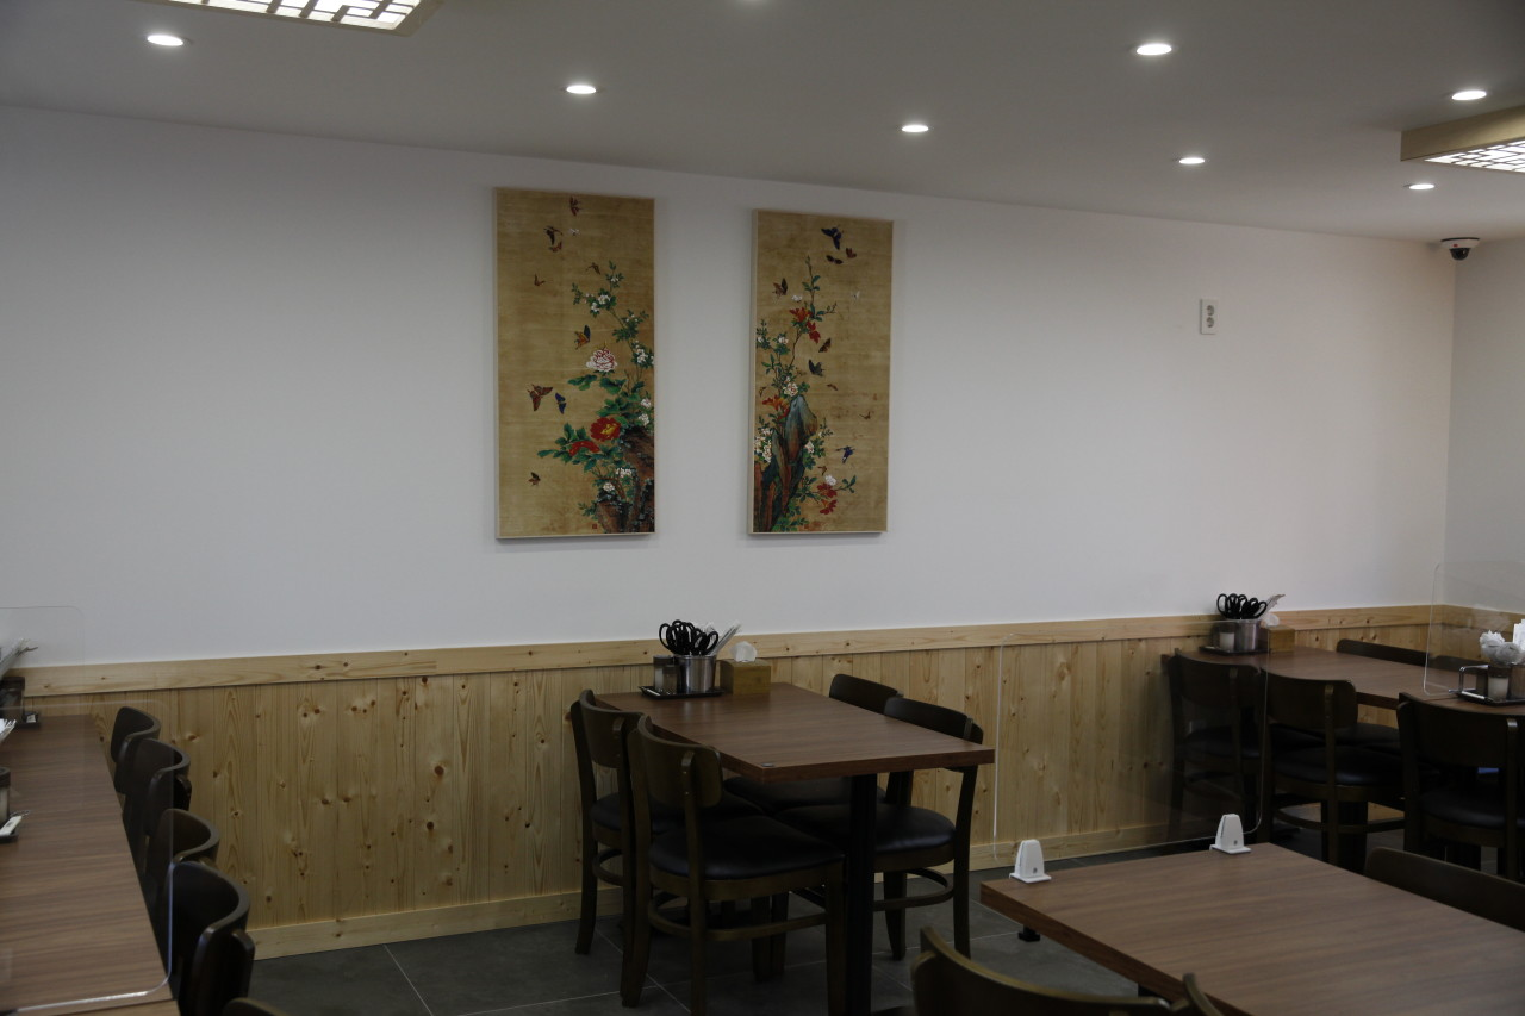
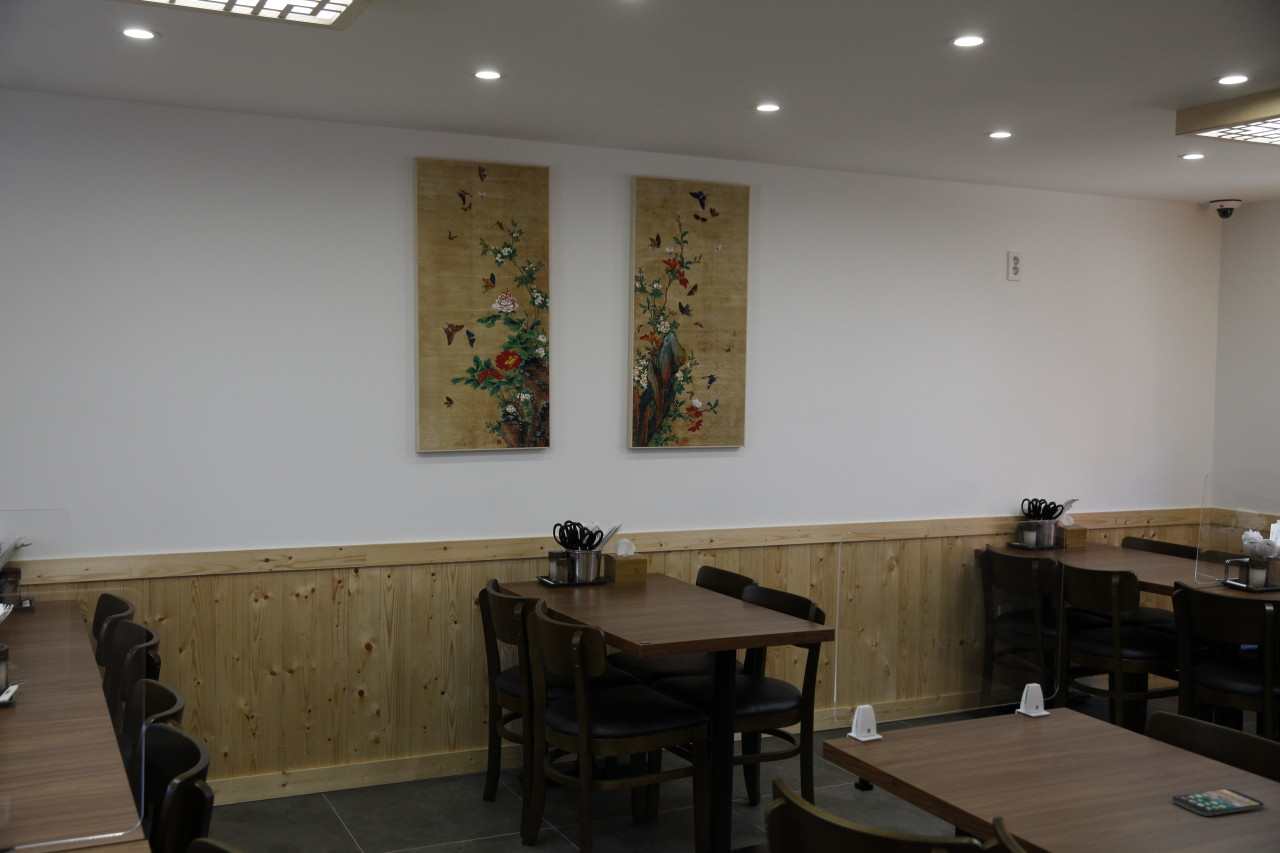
+ smartphone (1217, 802)
